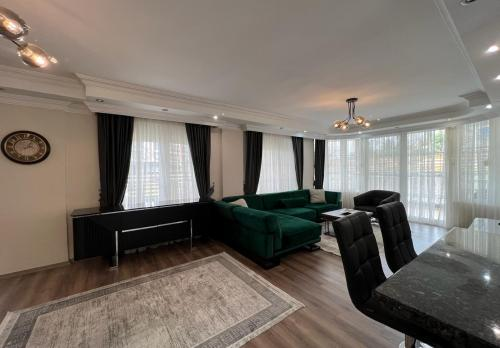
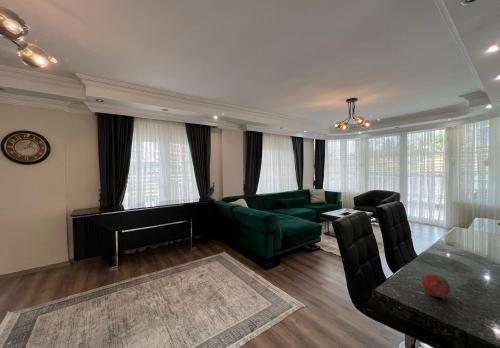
+ fruit (434, 284)
